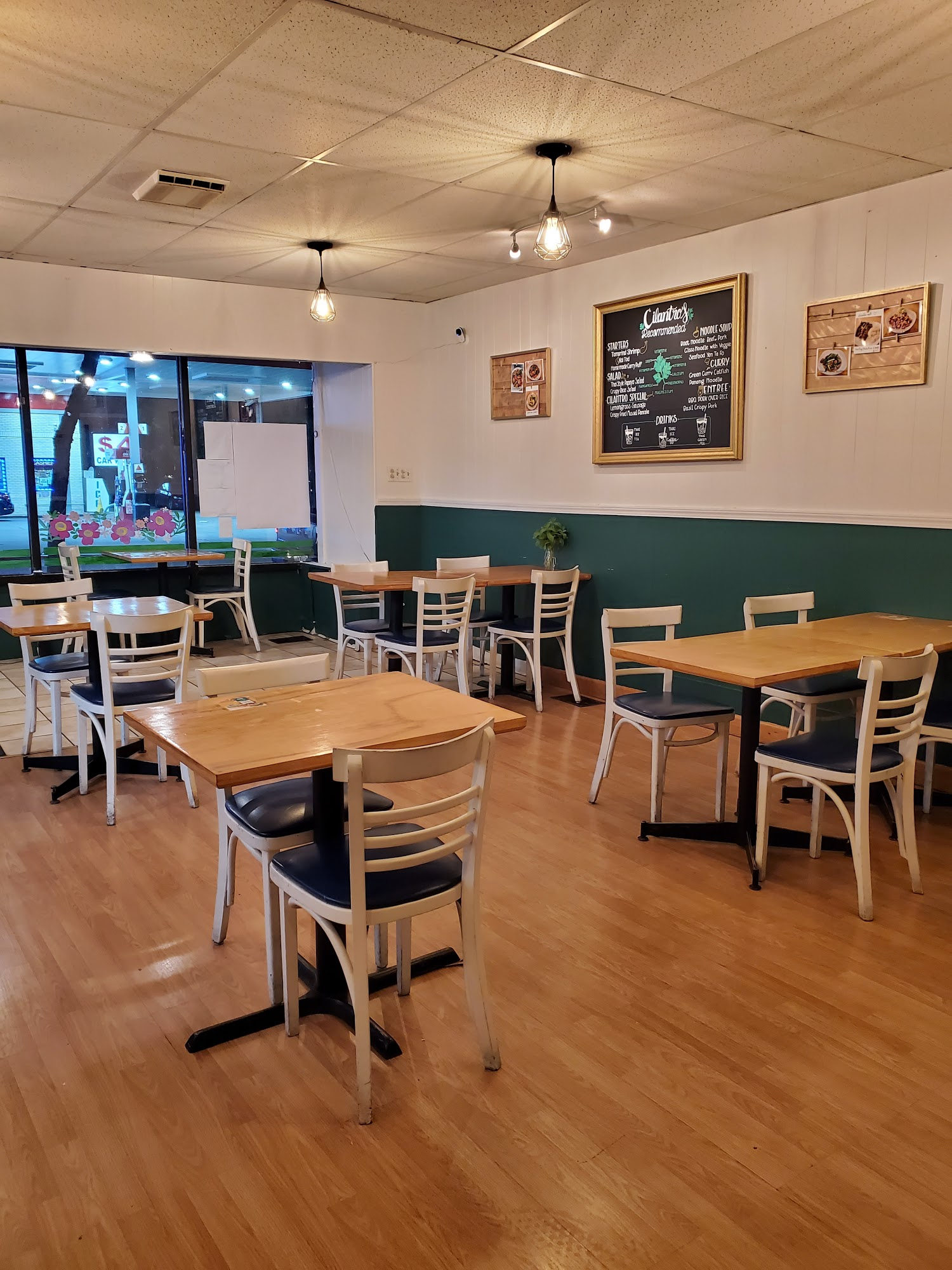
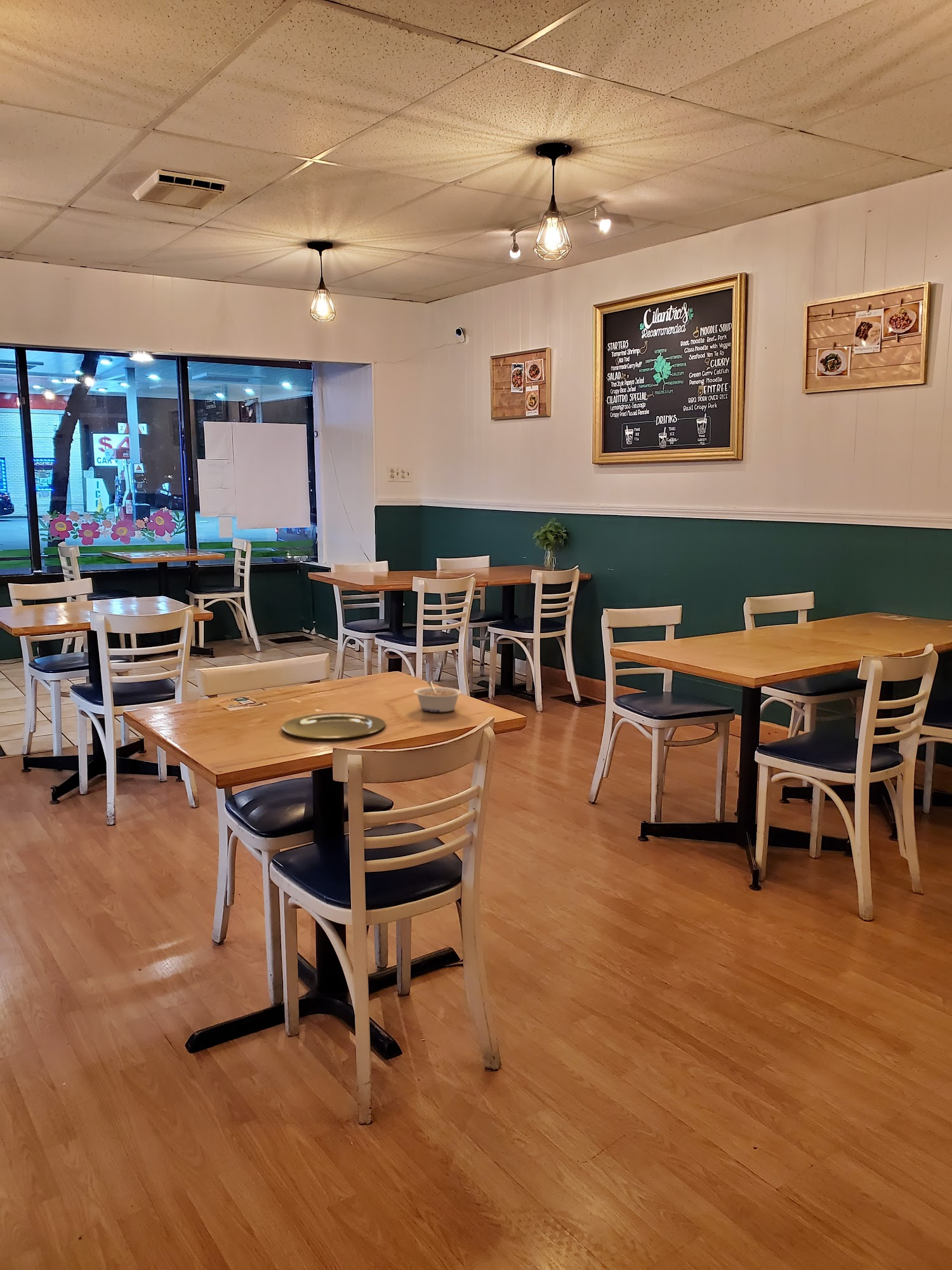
+ plate (334, 725)
+ legume (436, 698)
